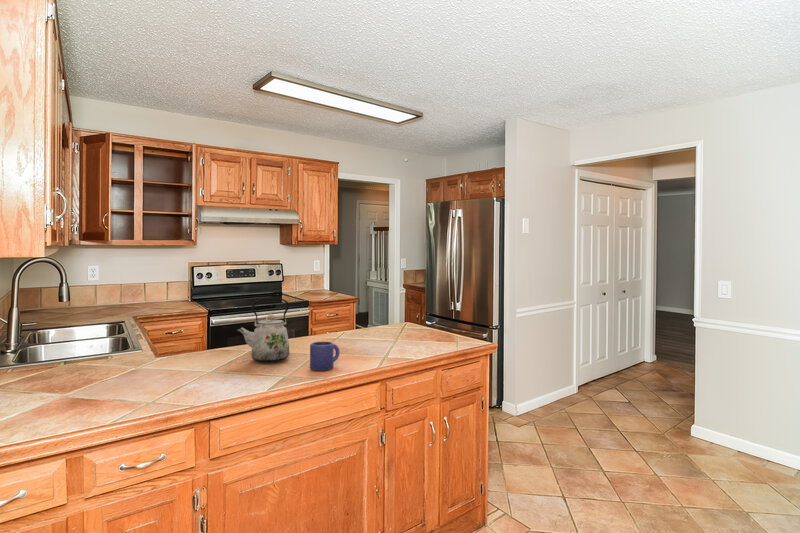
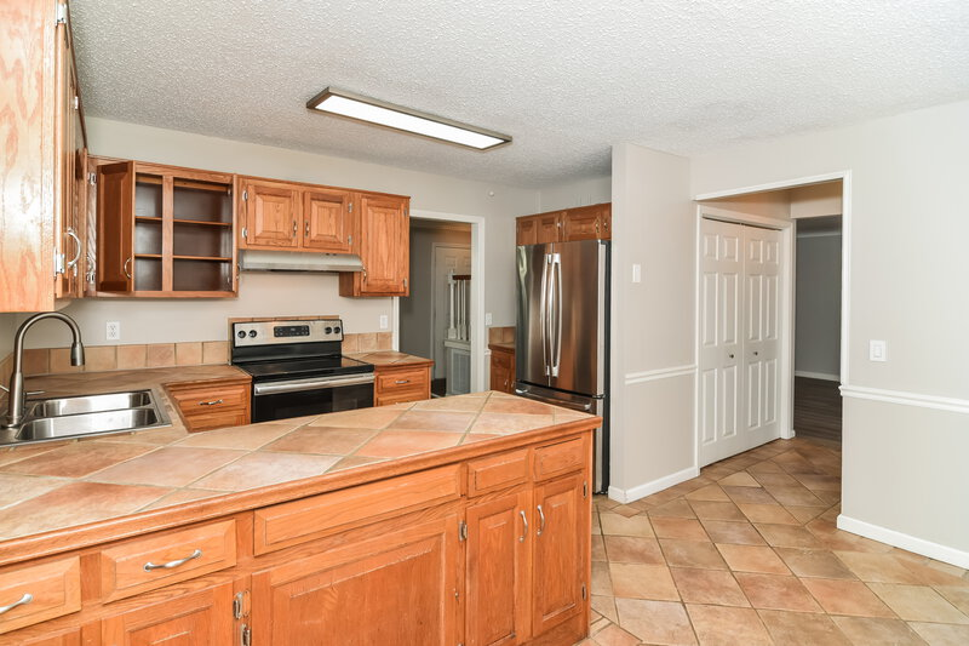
- kettle (263, 329)
- mug (325, 355)
